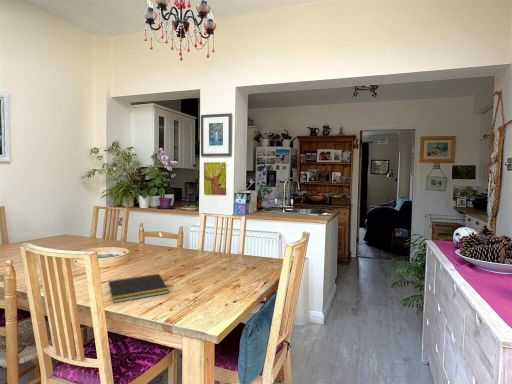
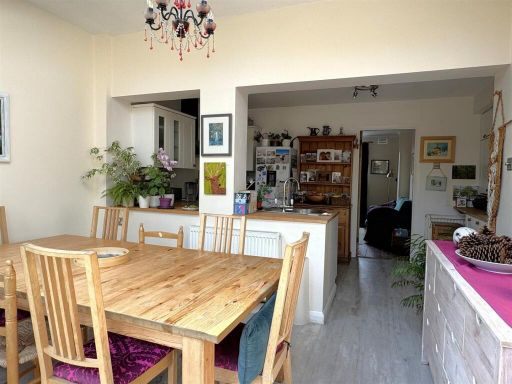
- notepad (138, 286)
